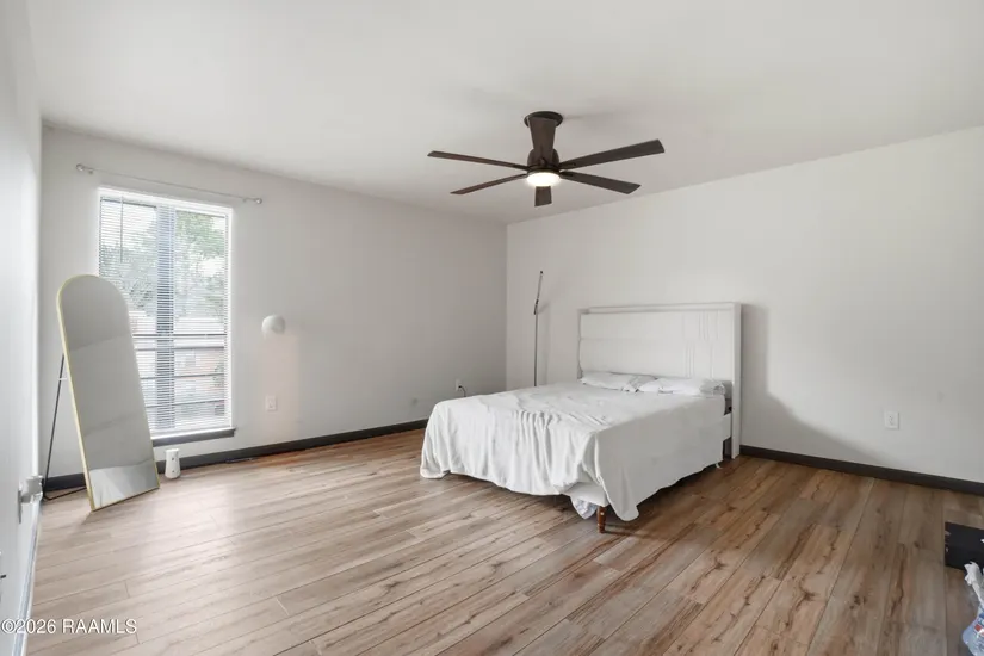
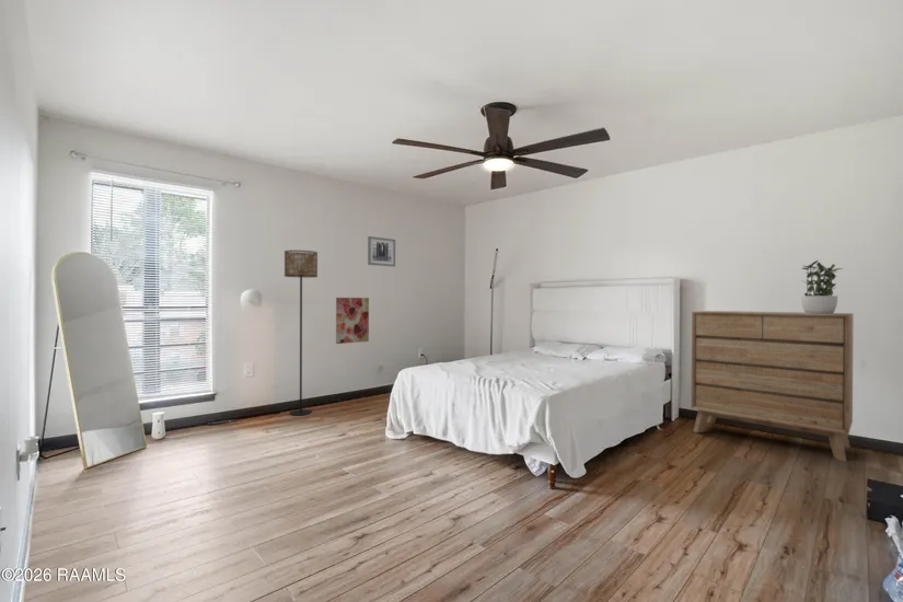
+ potted plant (821, 286)
+ dresser (767, 375)
+ wall art (382, 252)
+ wall art (352, 320)
+ floor lamp (300, 332)
